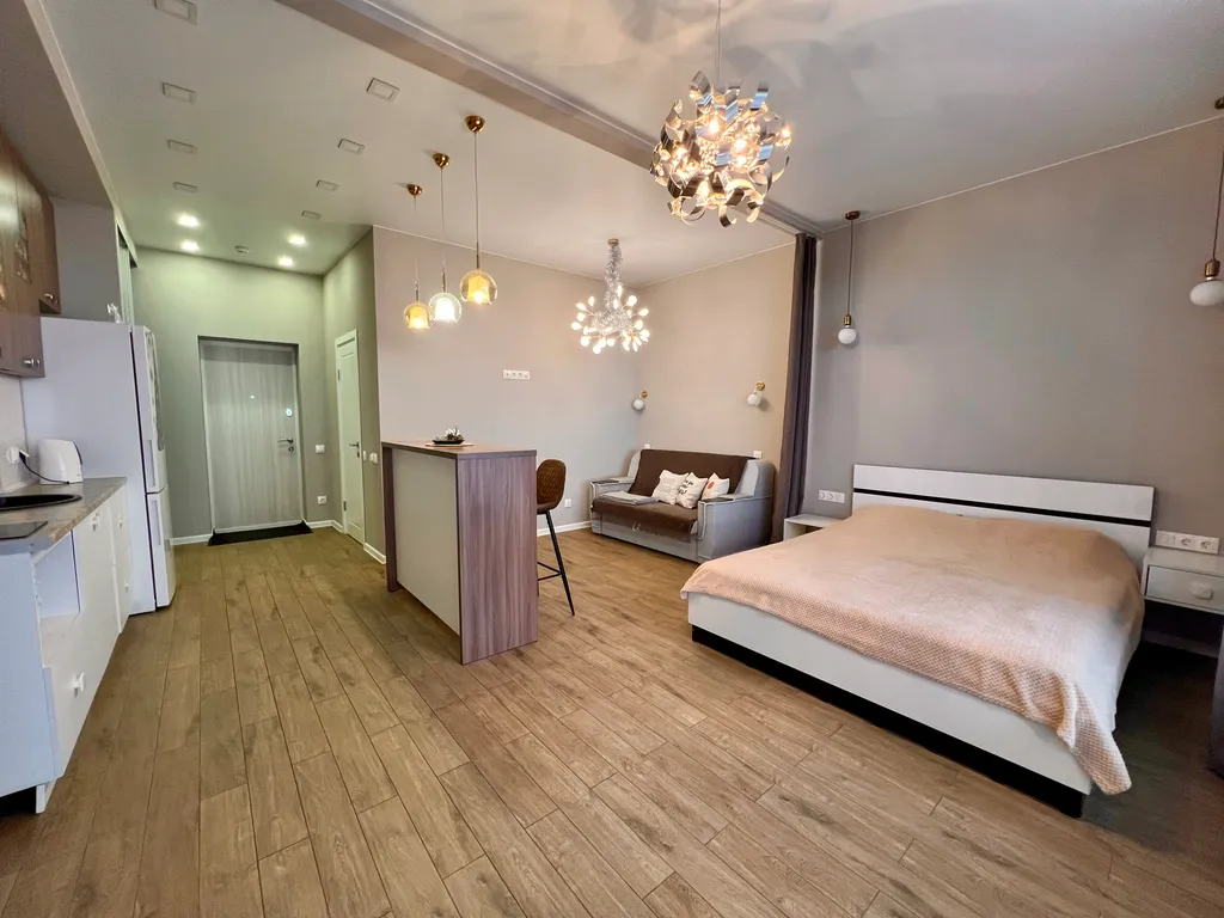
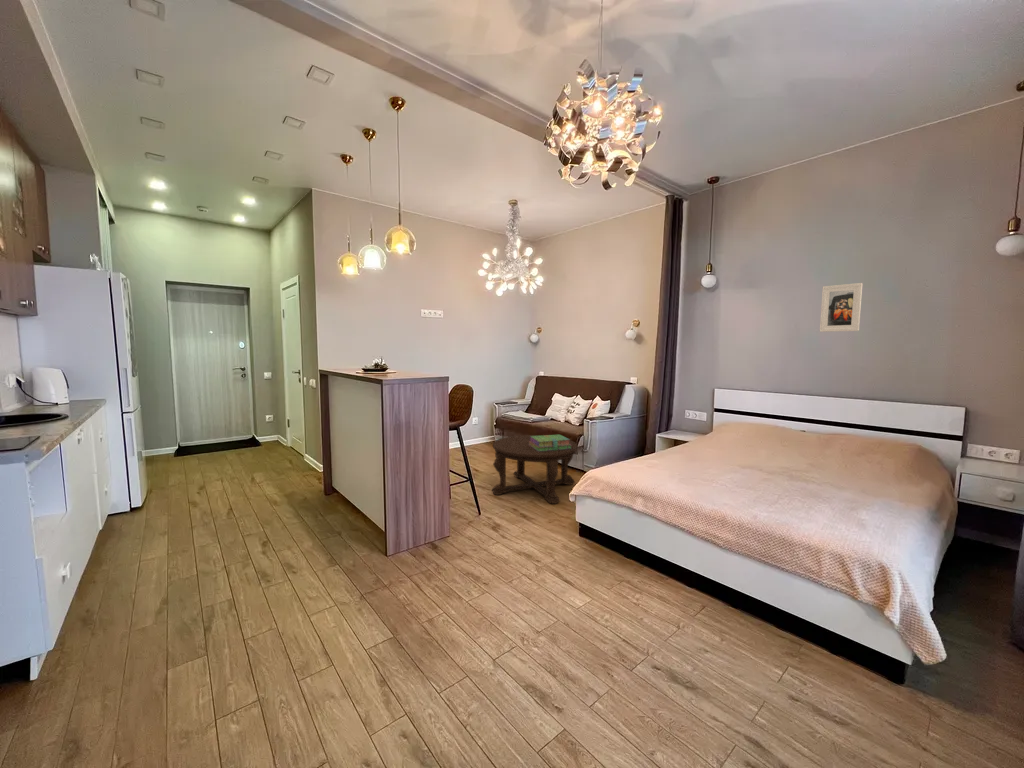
+ coffee table (534, 461)
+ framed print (840, 308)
+ stack of books (549, 442)
